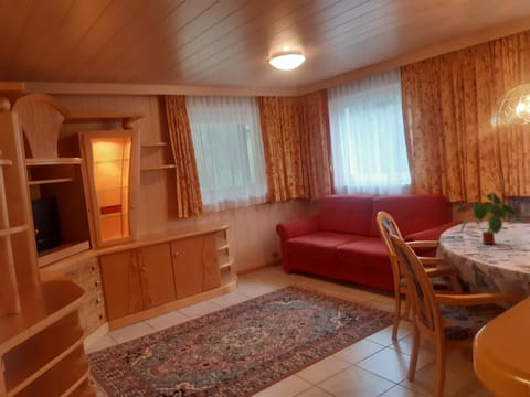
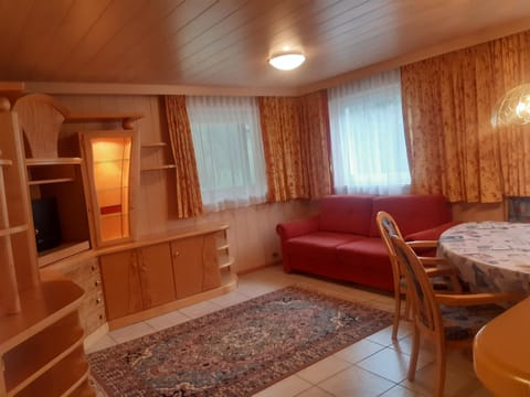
- plant (484, 217)
